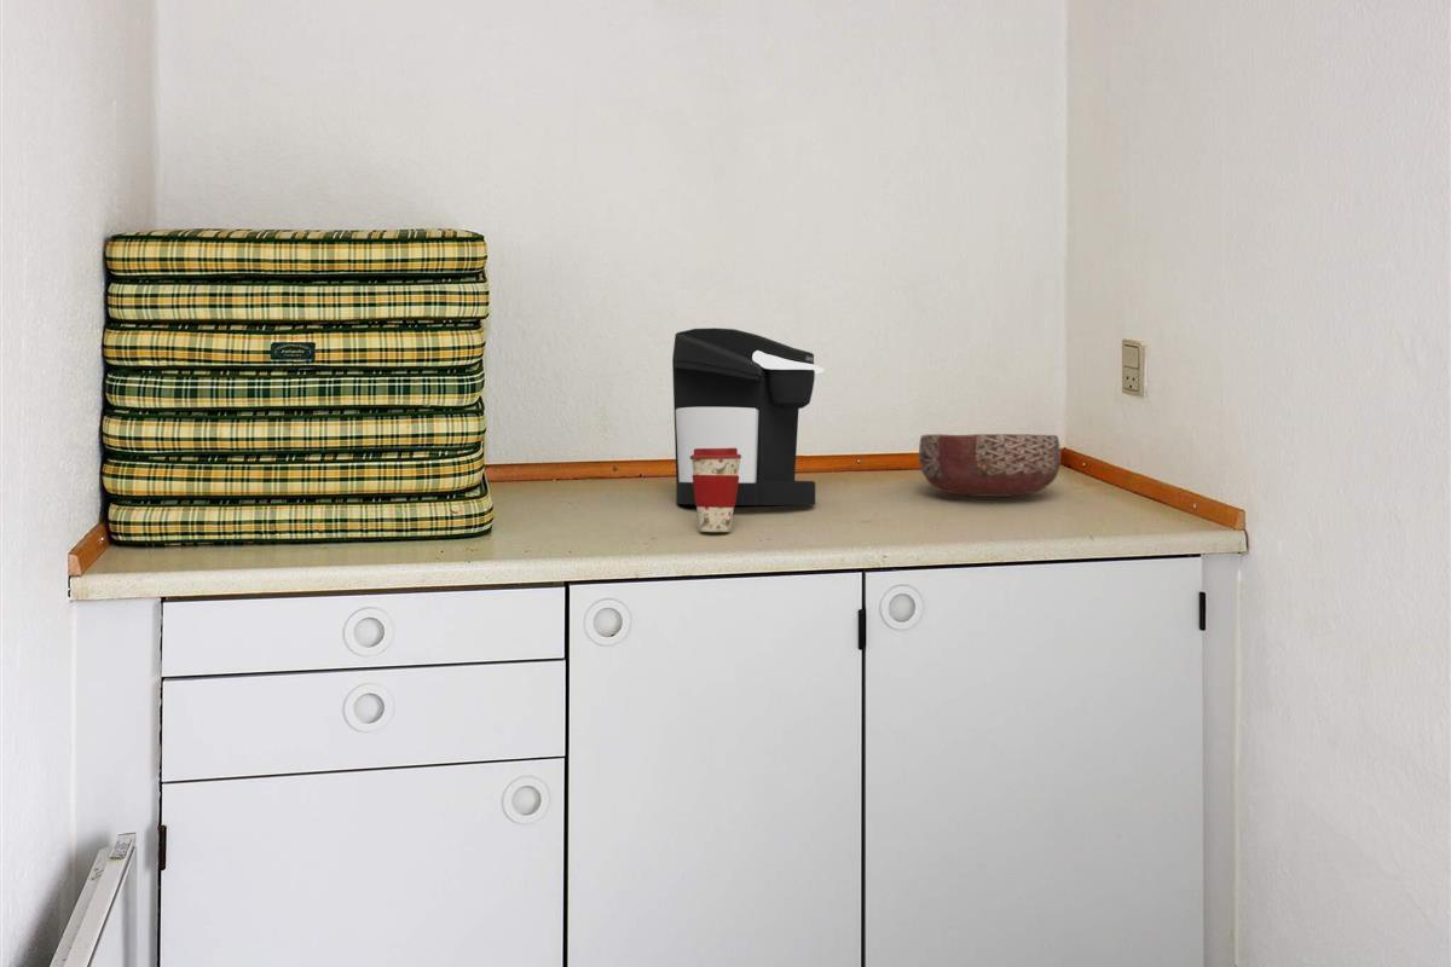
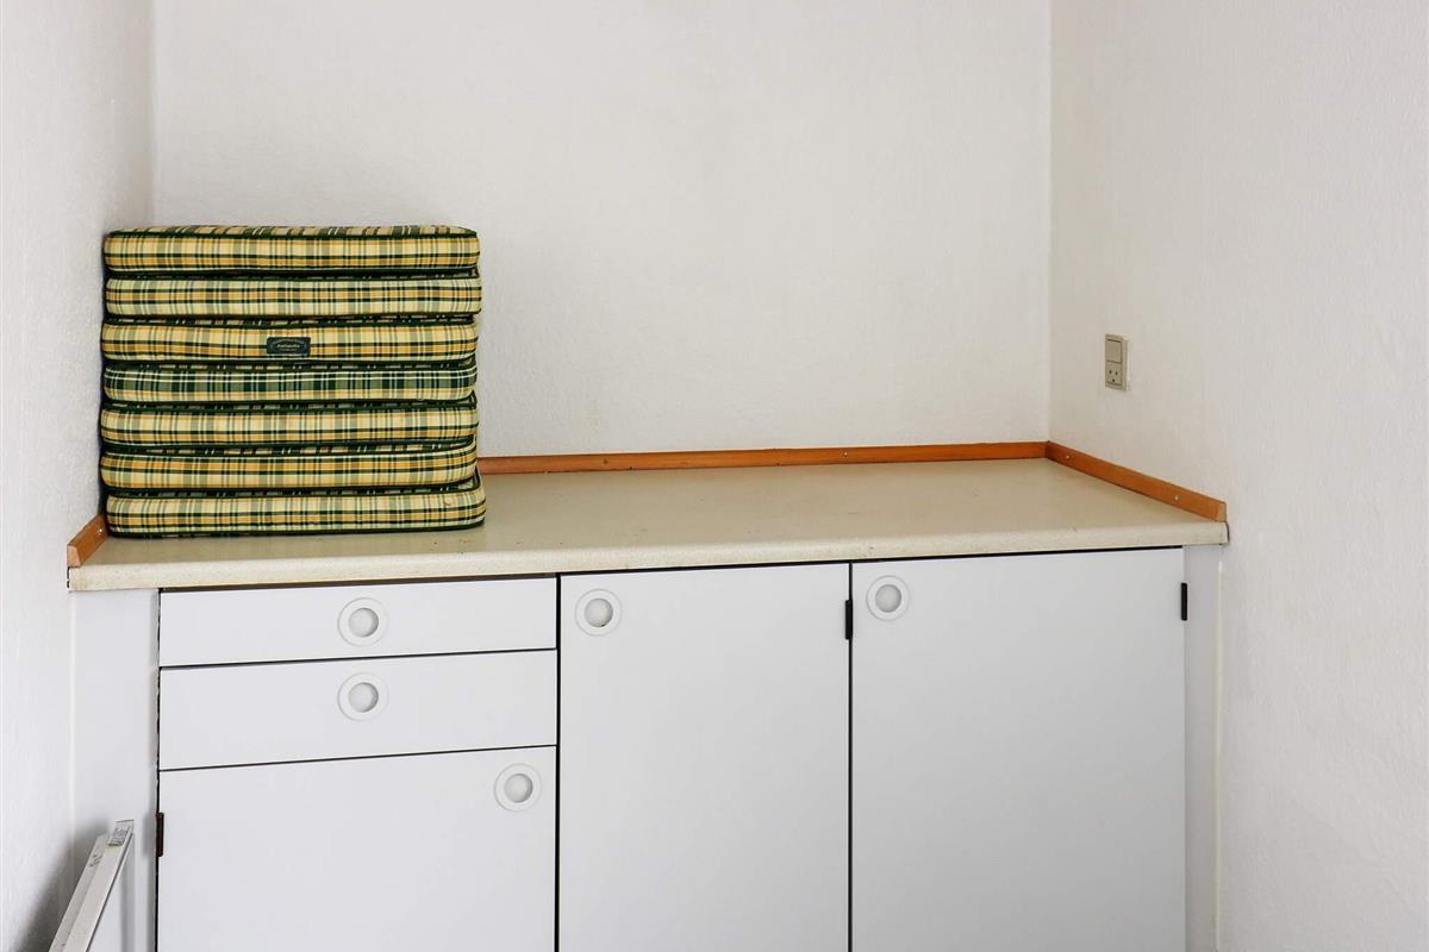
- coffee maker (748, 415)
- bowl (989, 465)
- coffee cup (715, 490)
